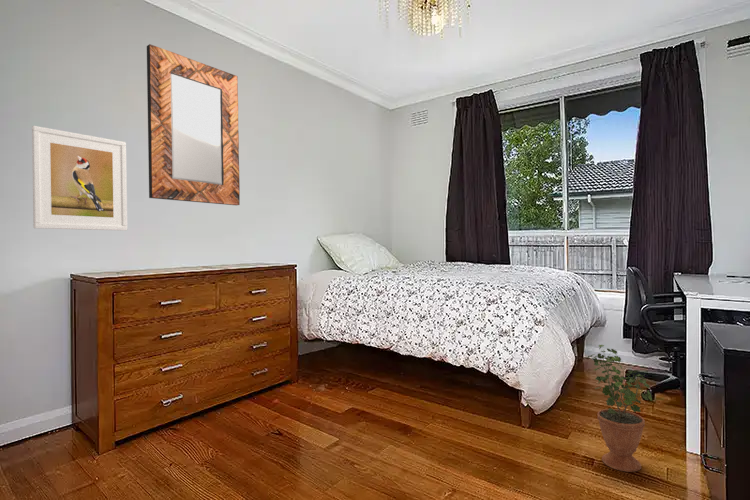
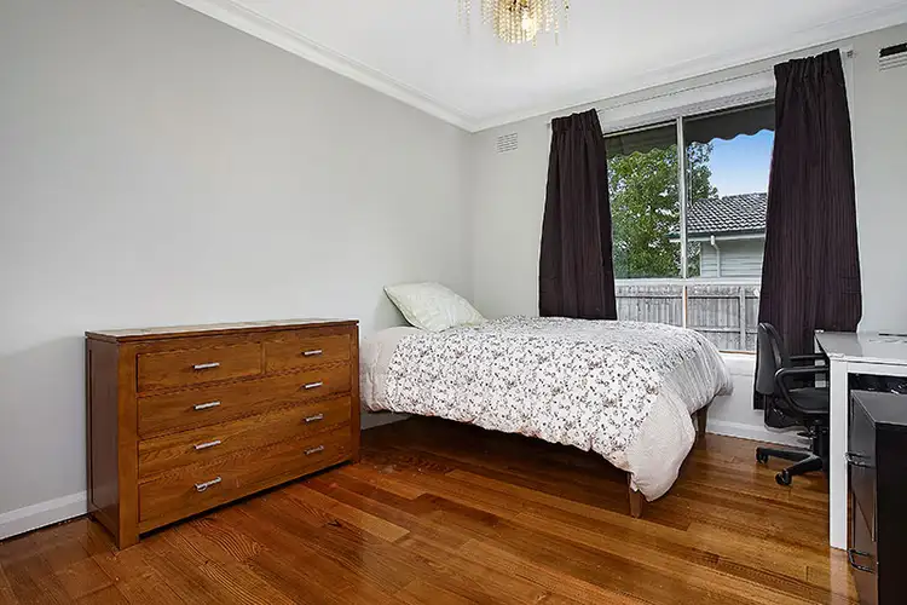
- home mirror (197, 132)
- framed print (83, 182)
- potted plant (617, 405)
